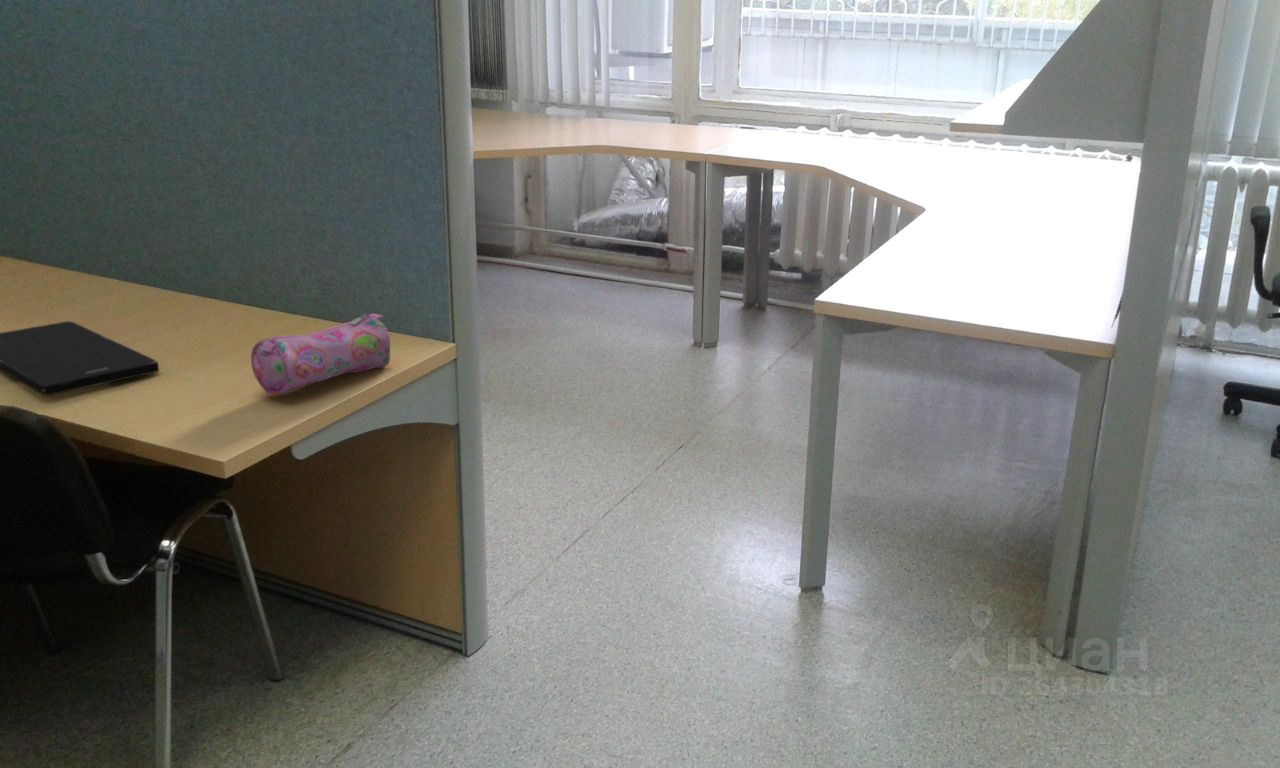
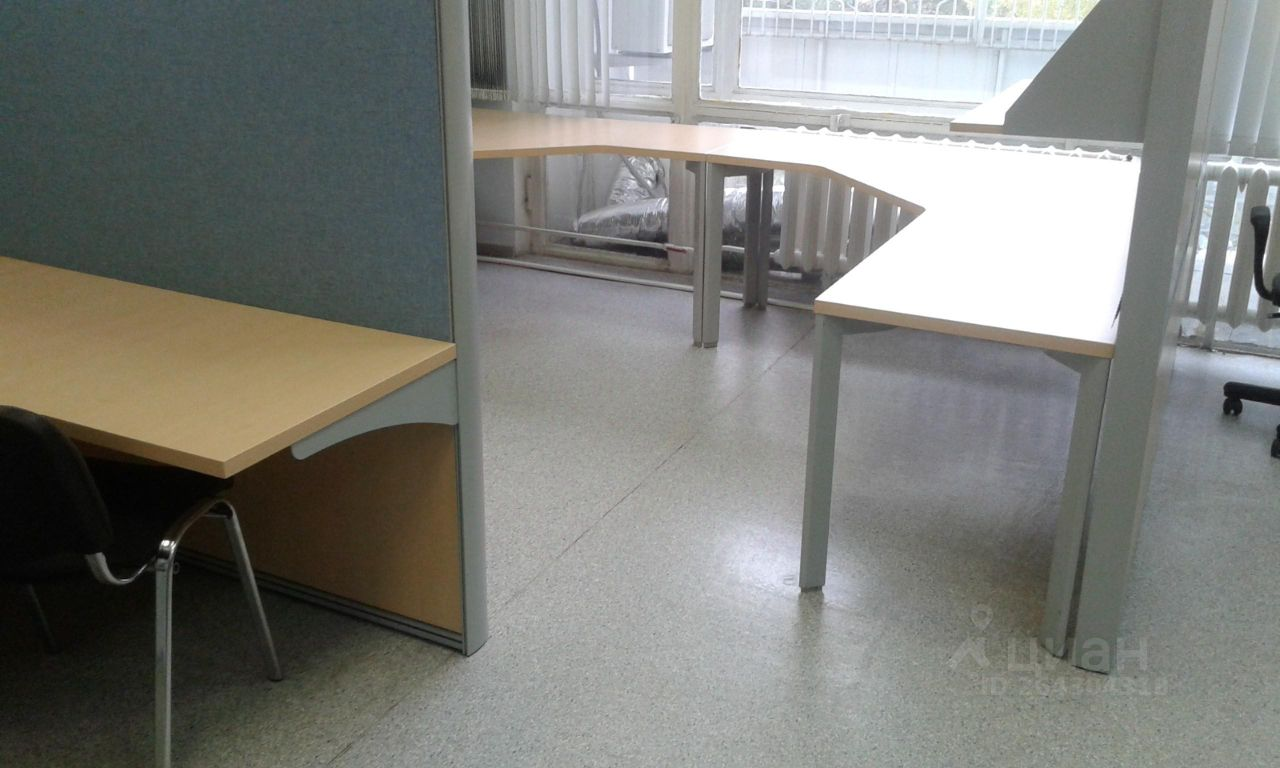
- smartphone (58, 354)
- pencil case (325, 352)
